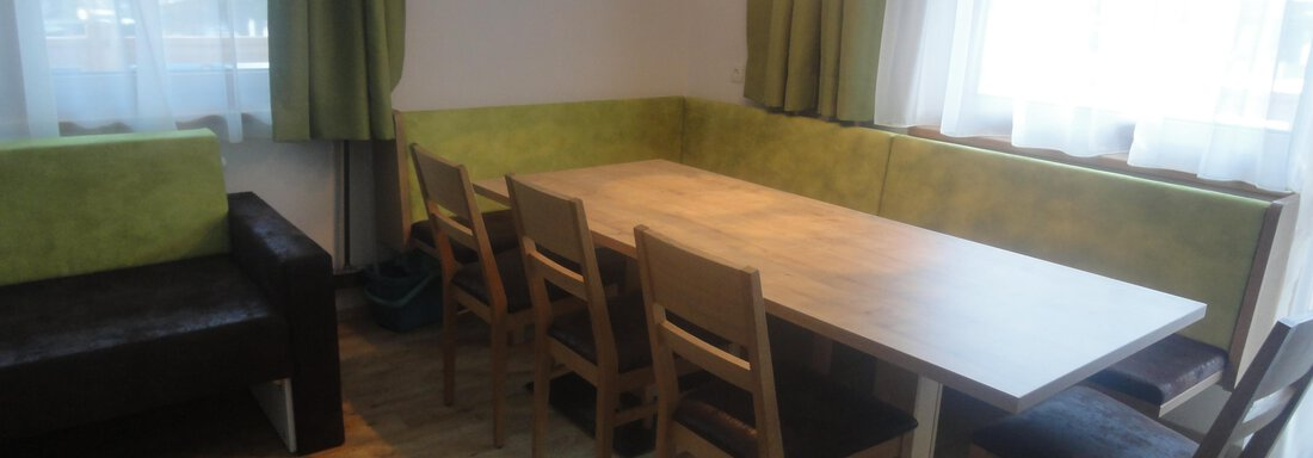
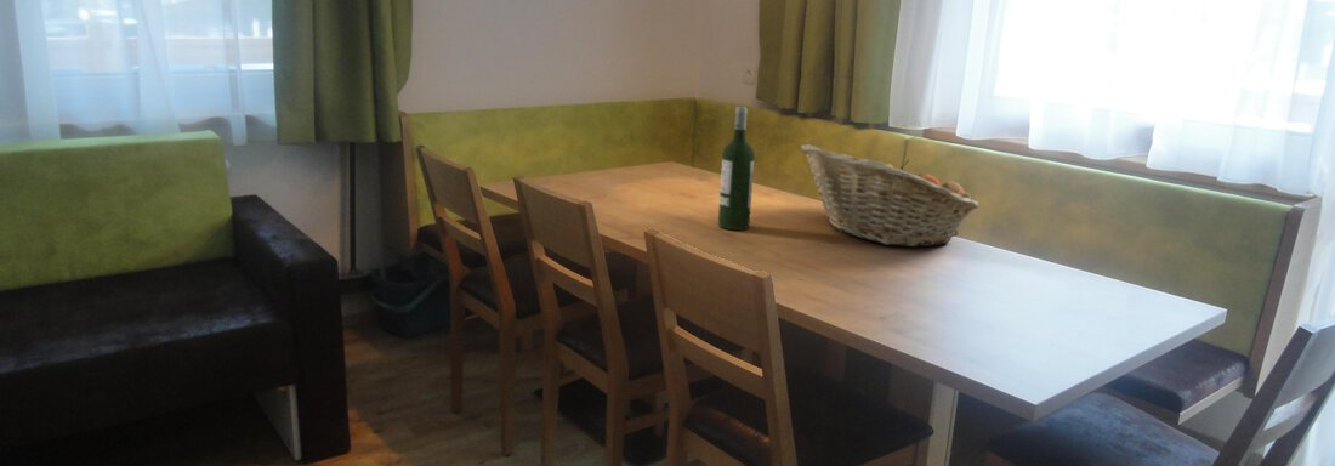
+ wine bottle (737, 167)
+ fruit basket (884, 191)
